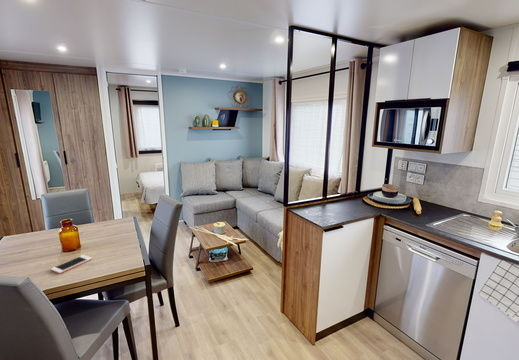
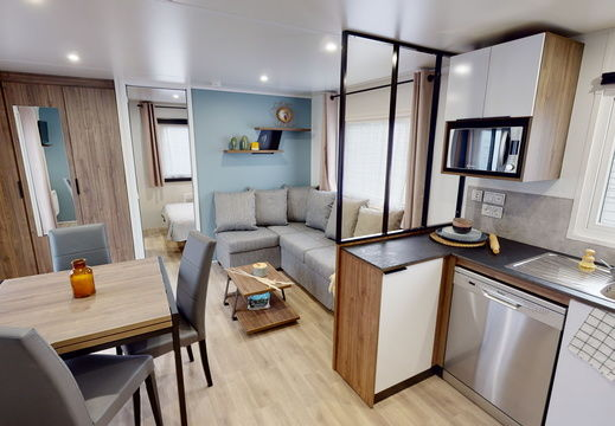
- cell phone (72, 263)
